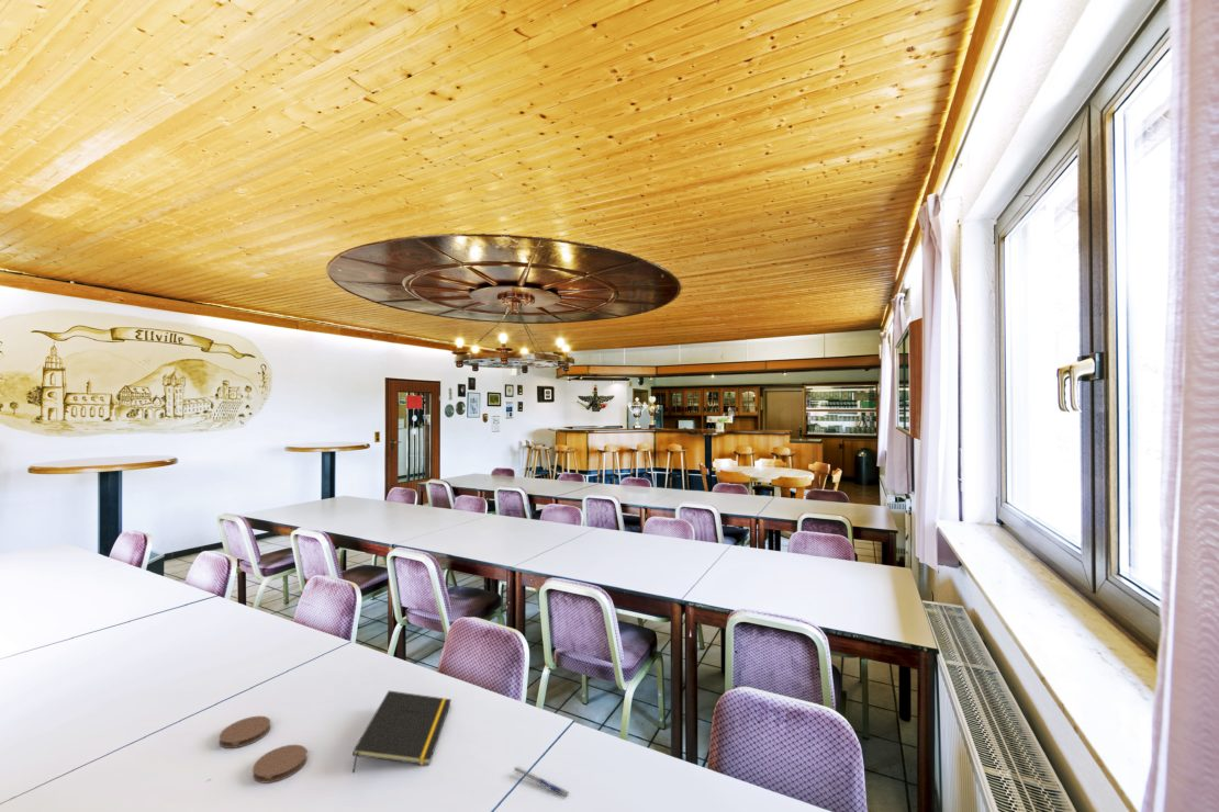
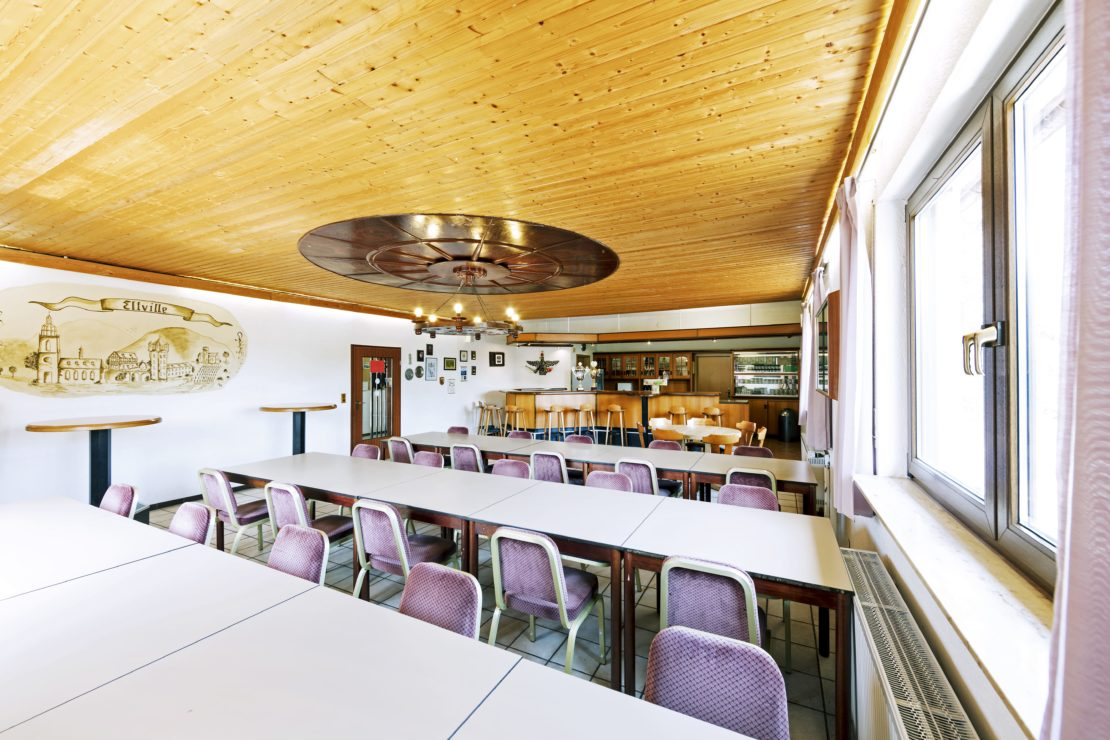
- coaster (280, 763)
- notepad (406, 724)
- pen (539, 780)
- coaster (245, 731)
